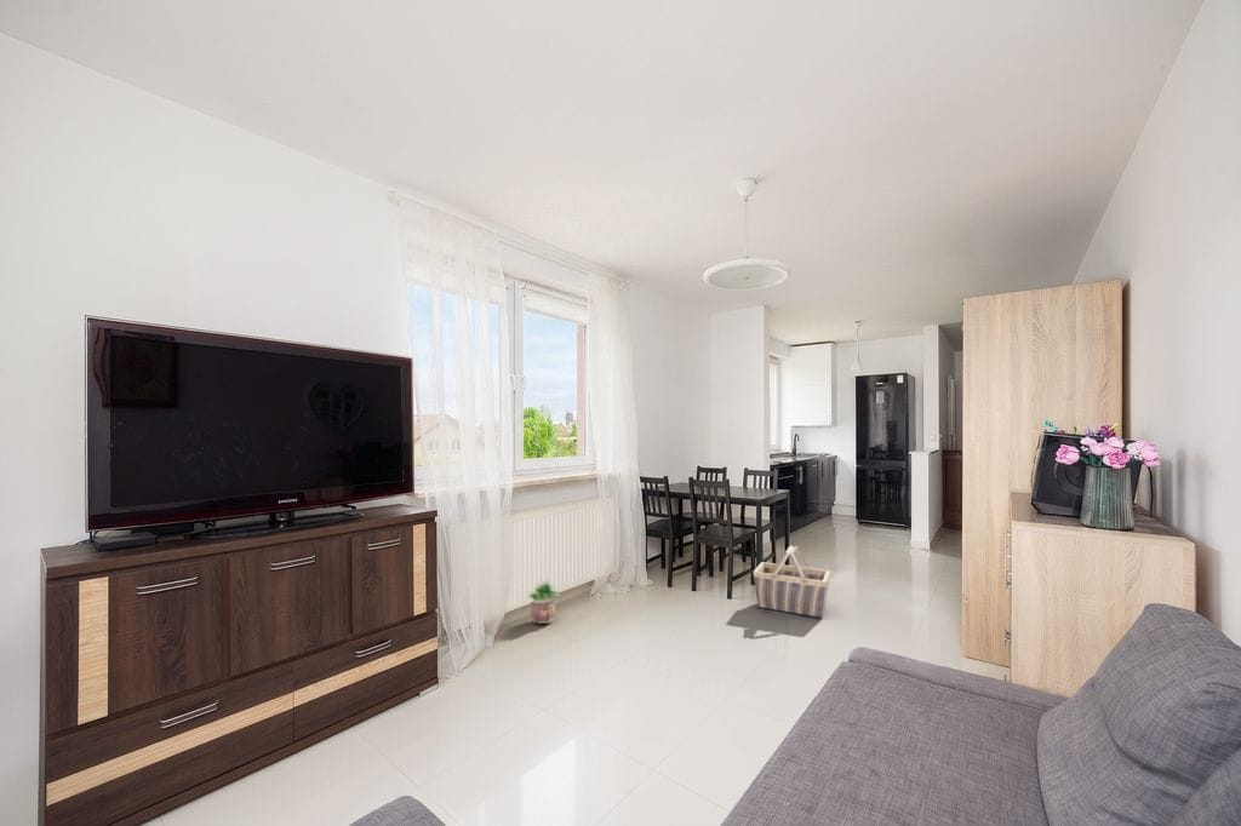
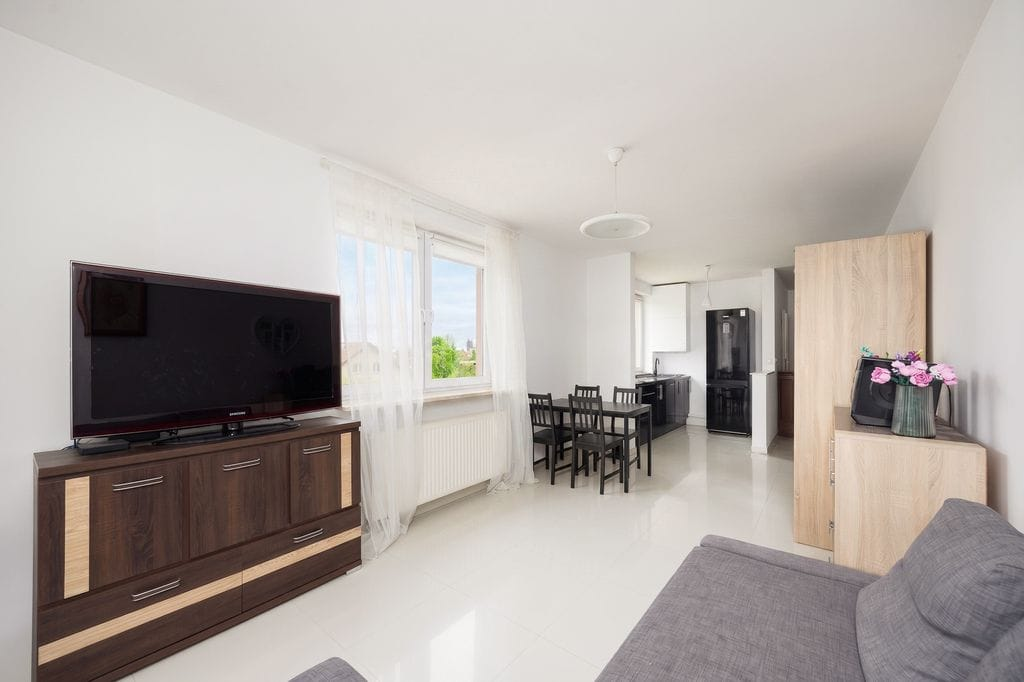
- potted plant (542, 600)
- basket (791, 579)
